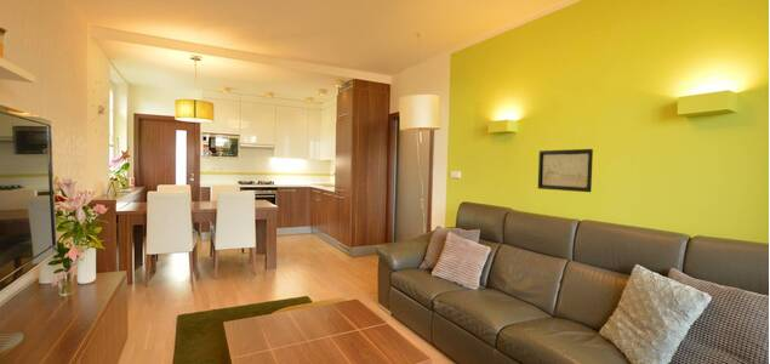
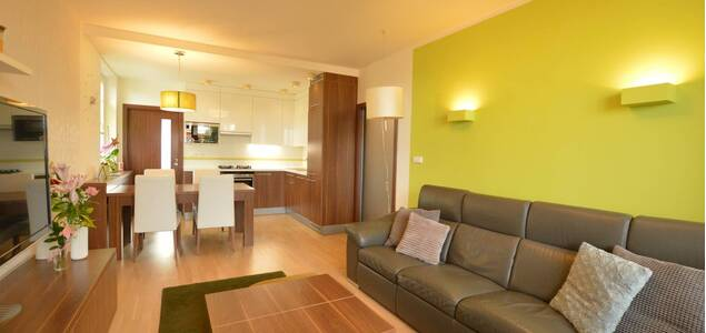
- wall art (563, 170)
